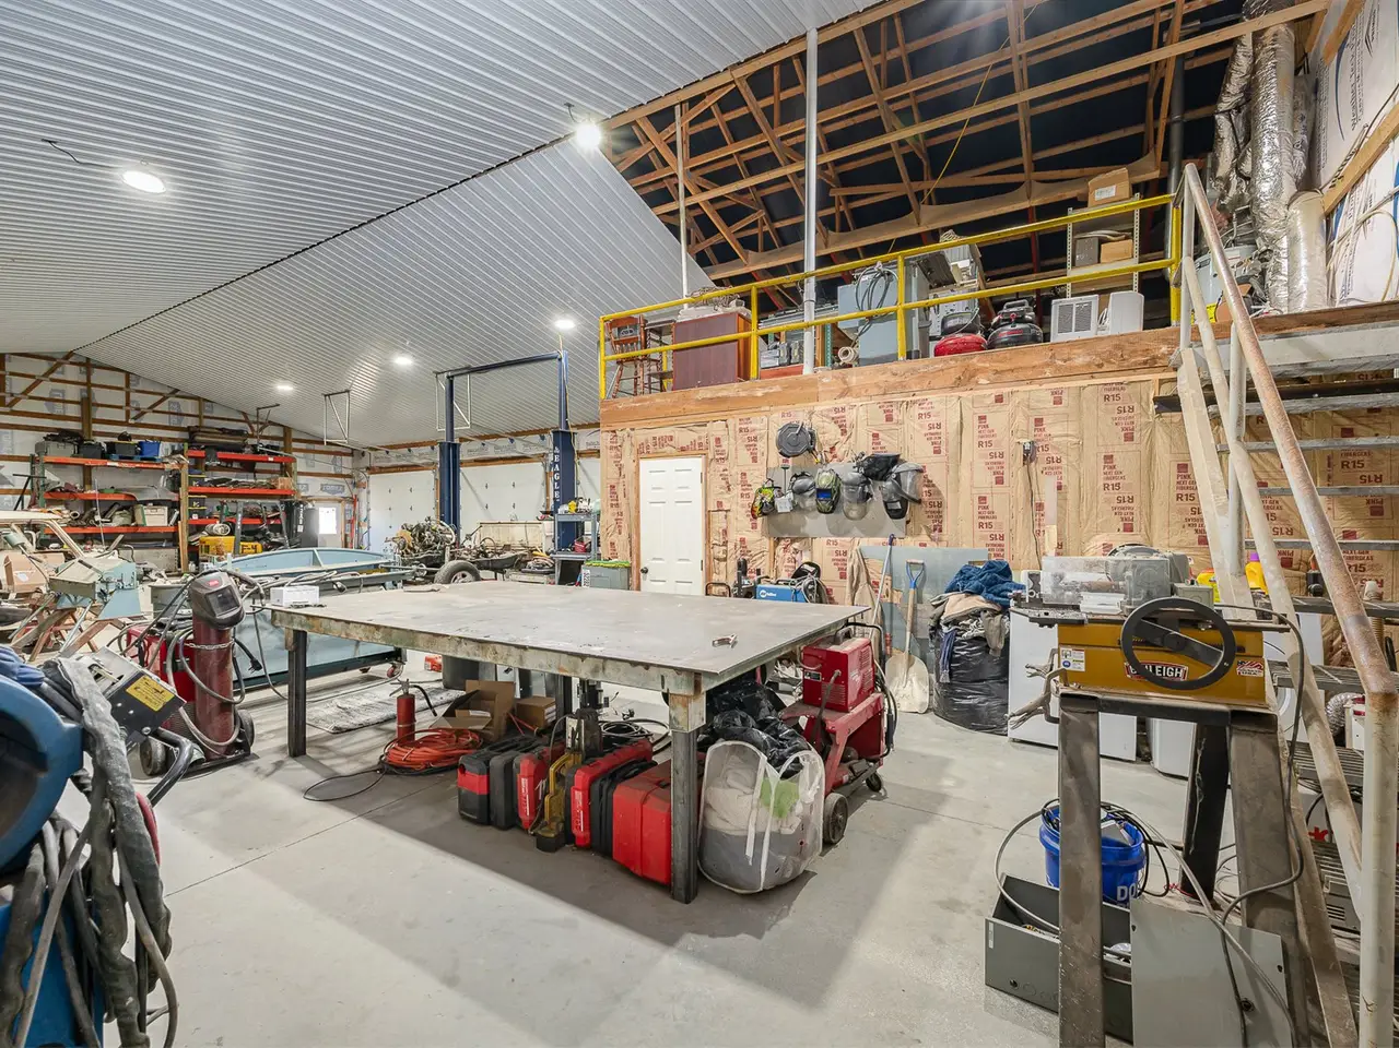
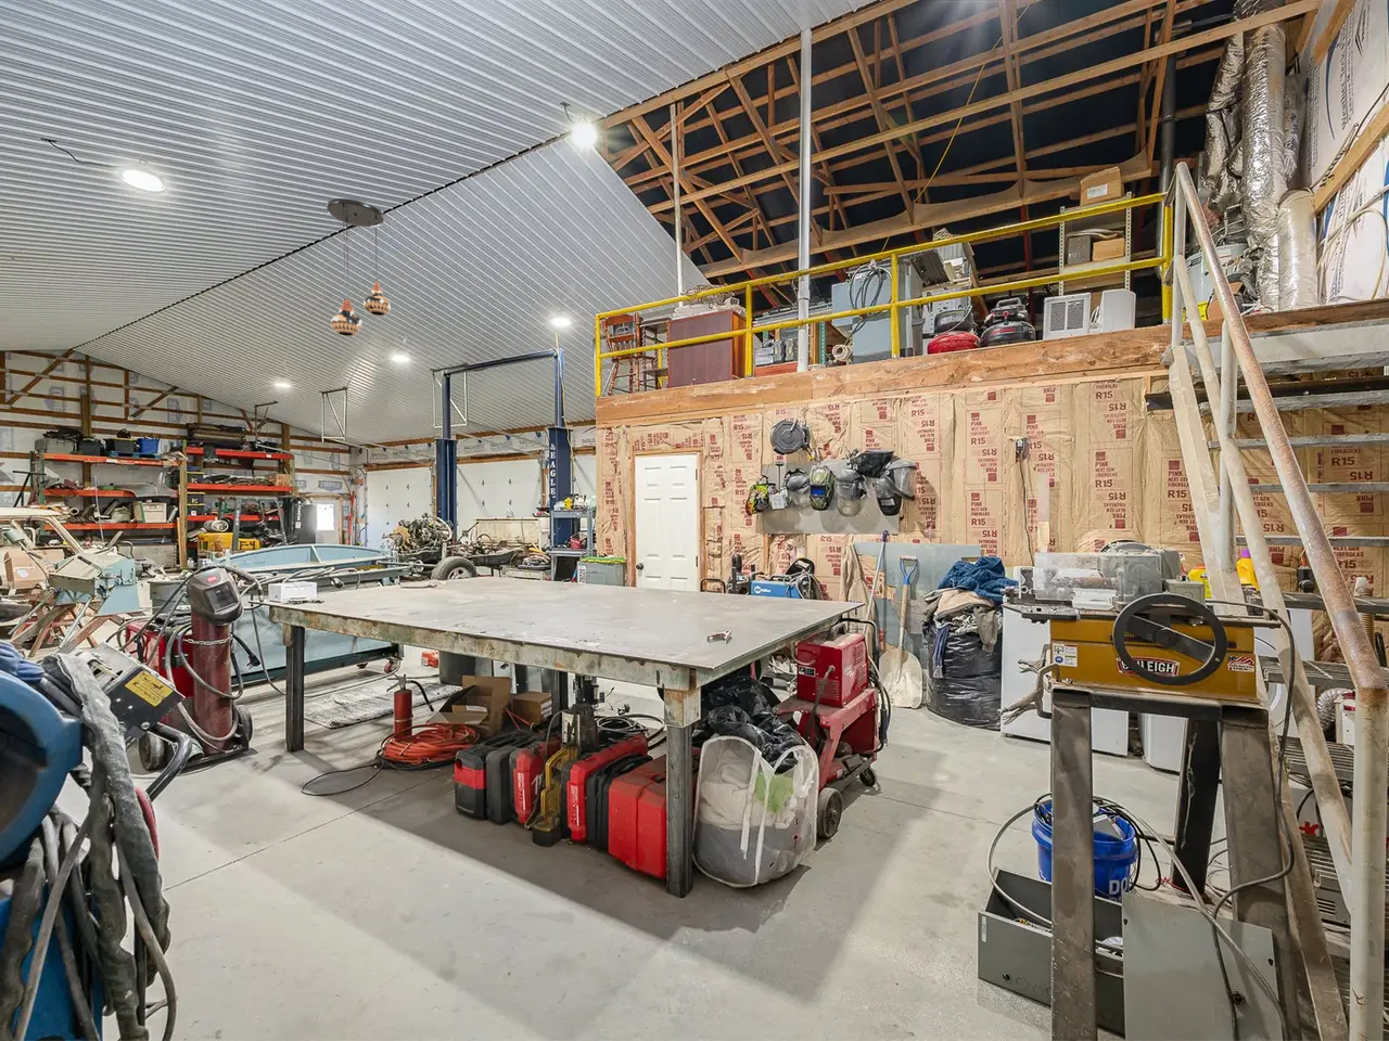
+ light fixture (348, 276)
